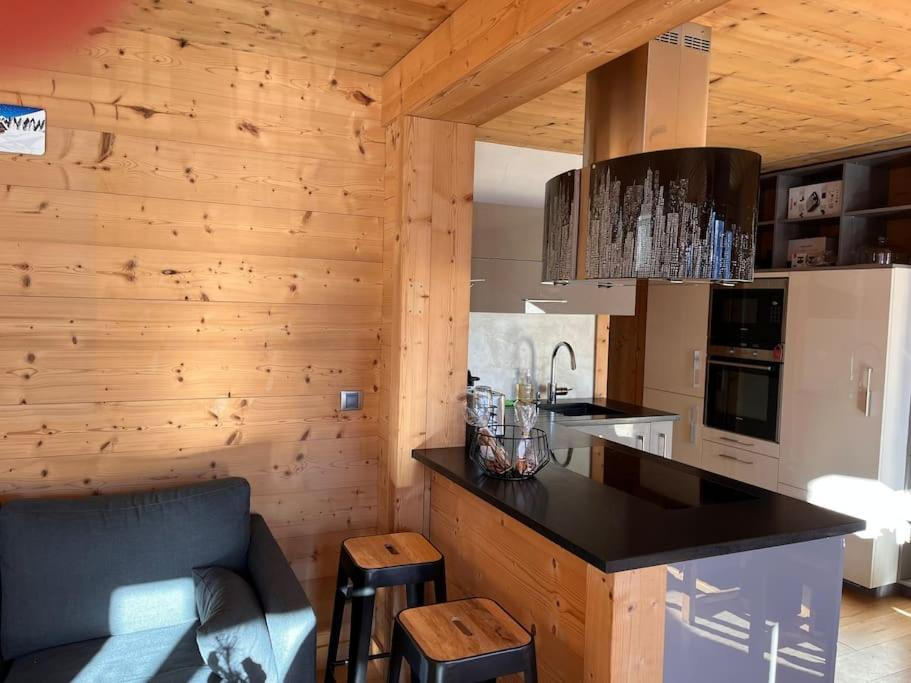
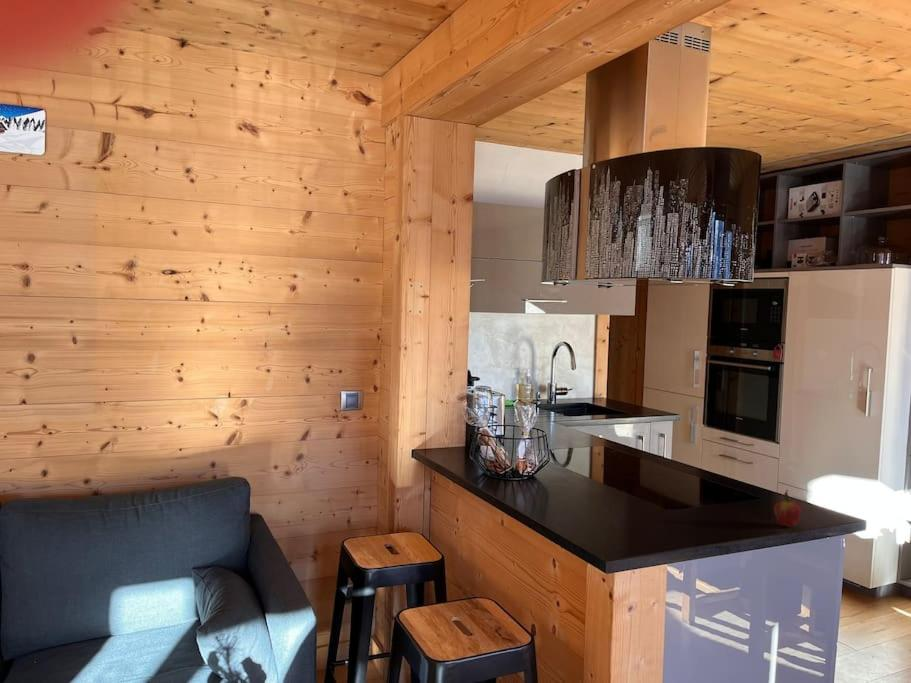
+ fruit (787, 508)
